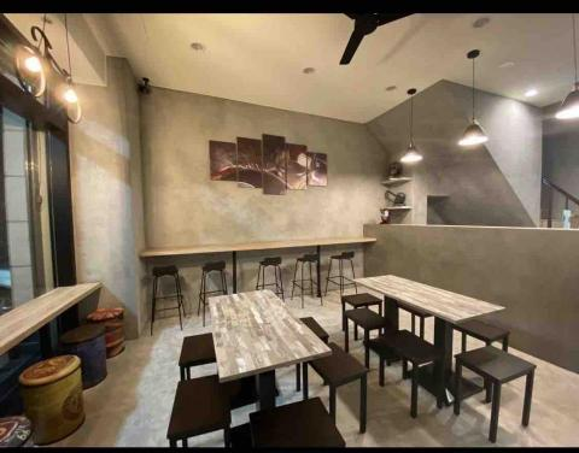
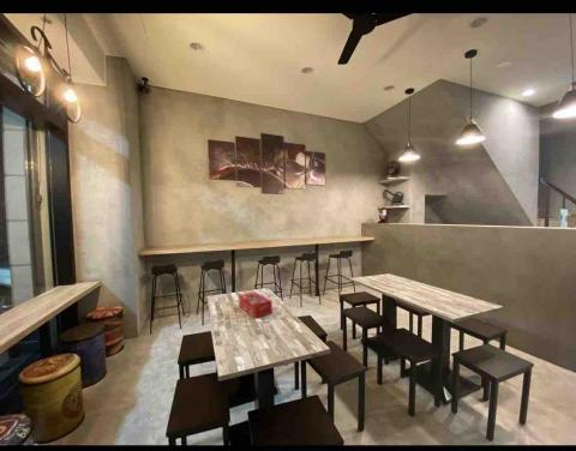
+ tissue box (254, 303)
